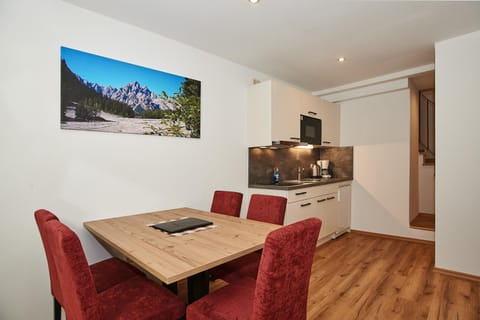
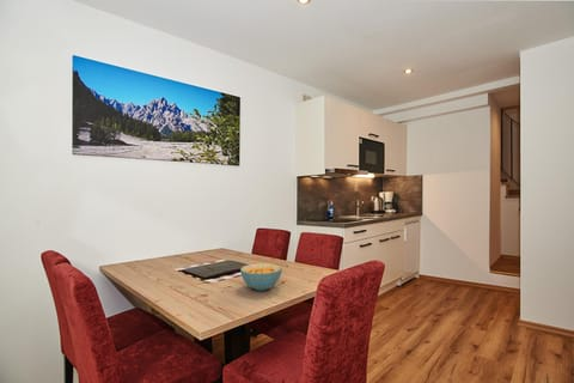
+ cereal bowl (261, 278)
